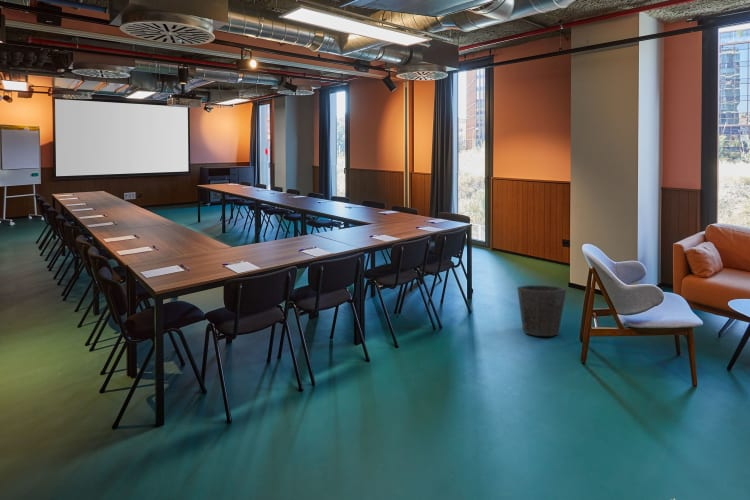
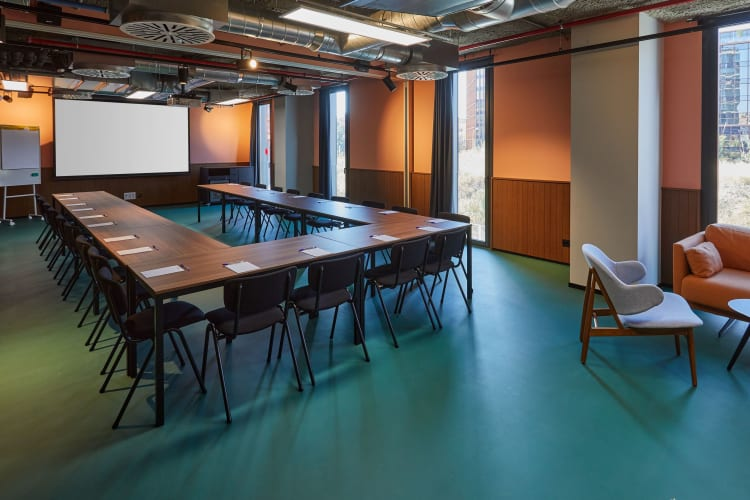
- waste bin (540, 310)
